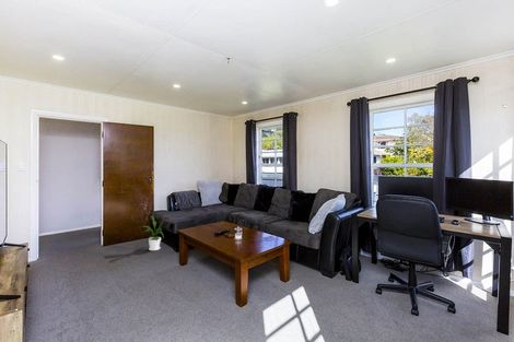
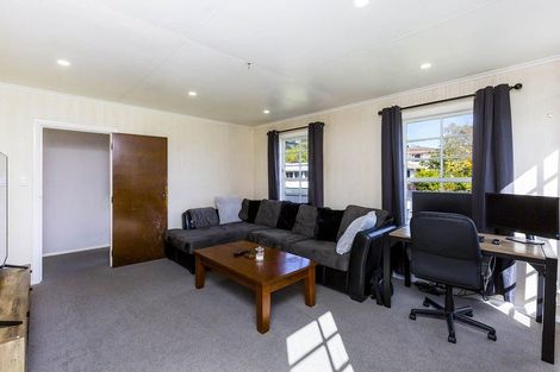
- house plant (153, 233)
